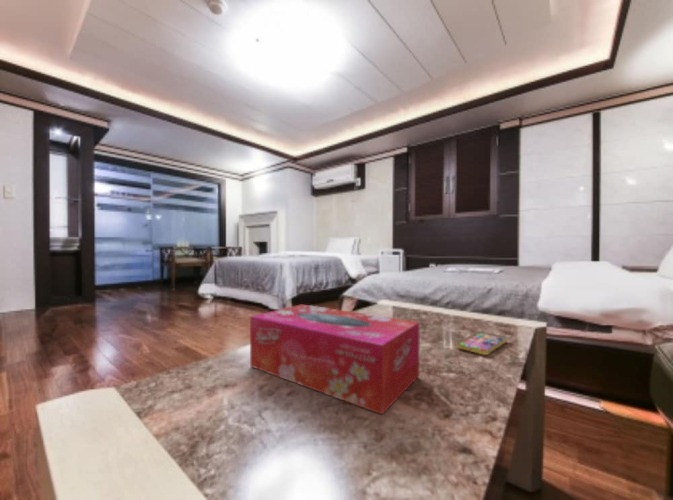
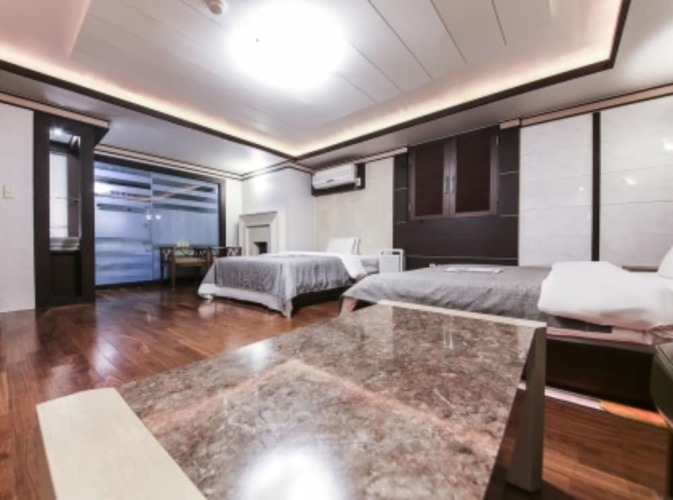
- smartphone (482, 342)
- tissue box (331, 345)
